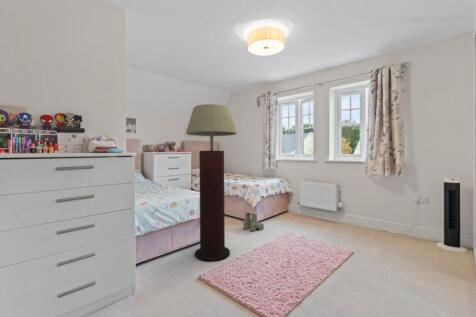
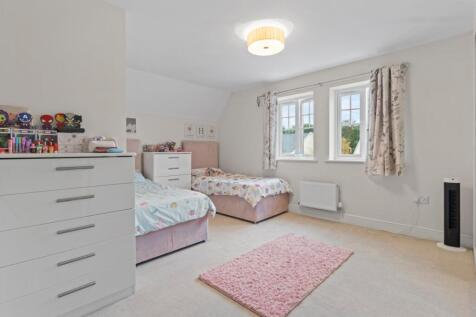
- floor lamp (212, 181)
- boots (253, 220)
